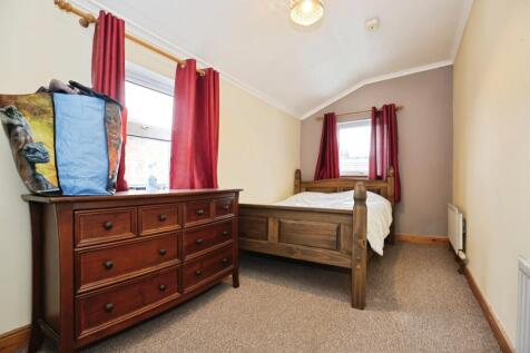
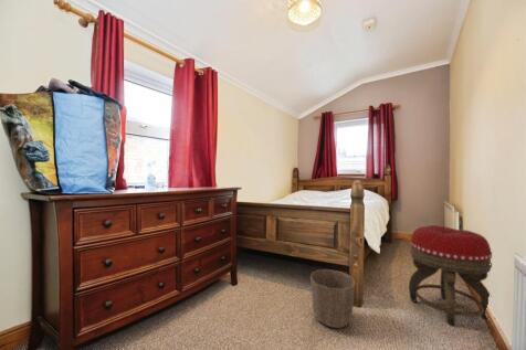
+ waste basket (332, 298)
+ footstool (448, 269)
